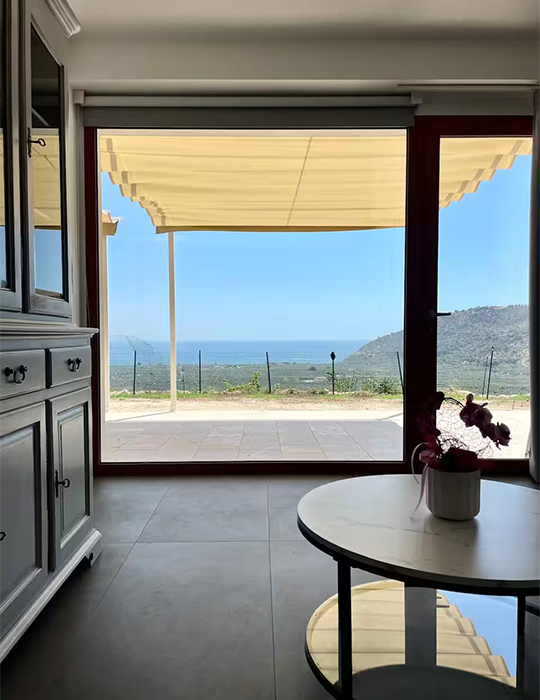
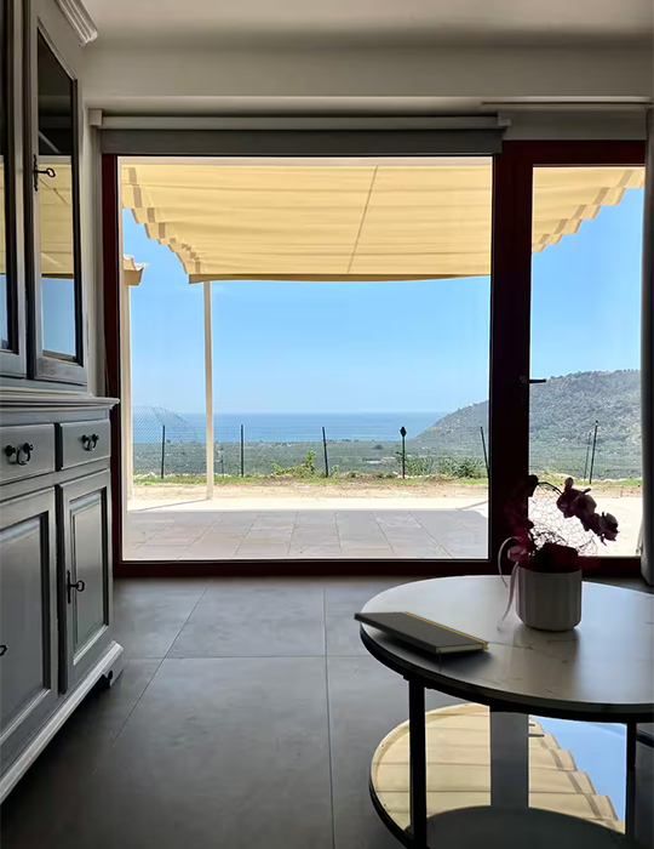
+ notepad (419, 629)
